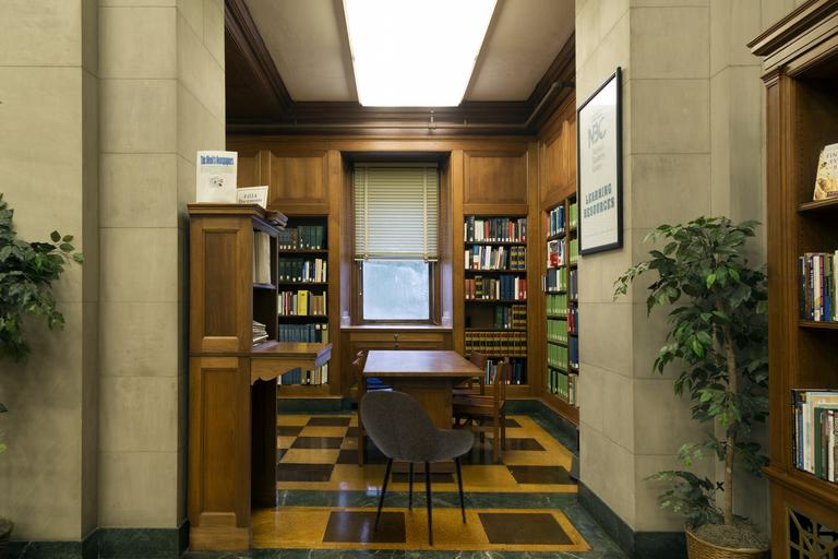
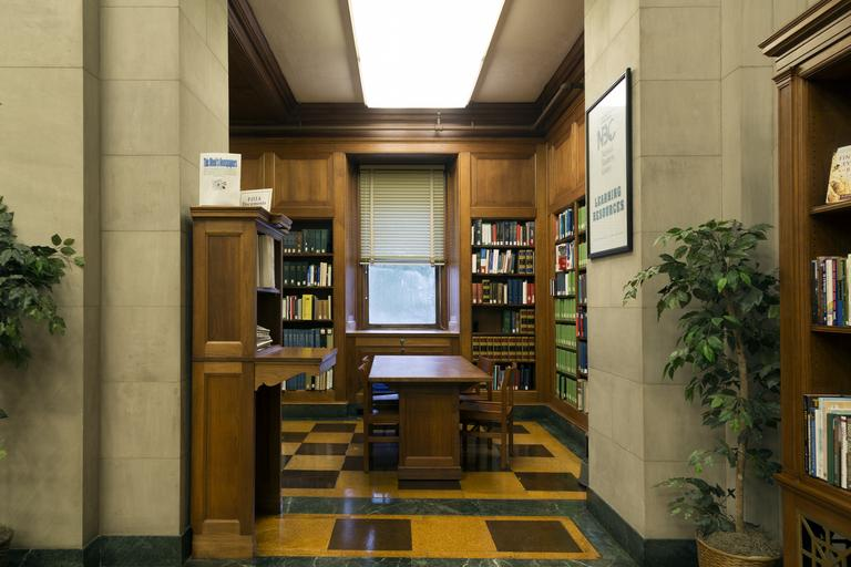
- armchair (415, 455)
